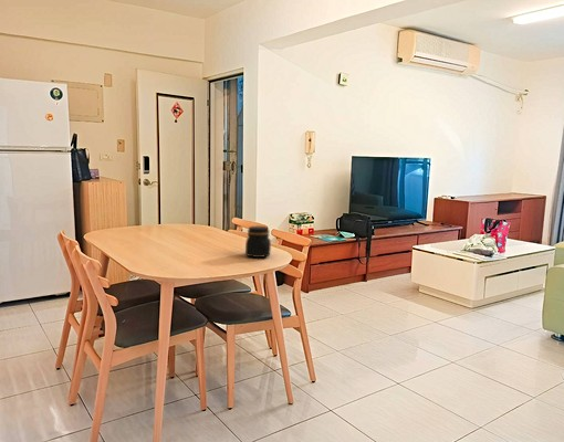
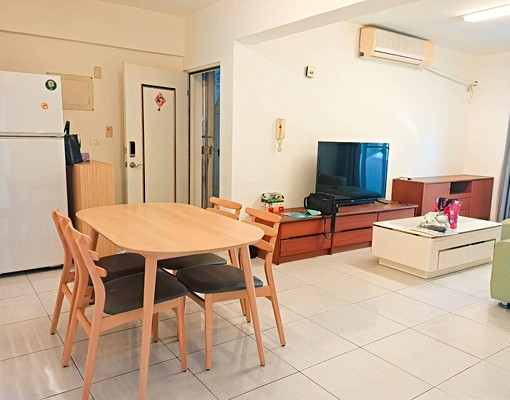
- jar (258, 241)
